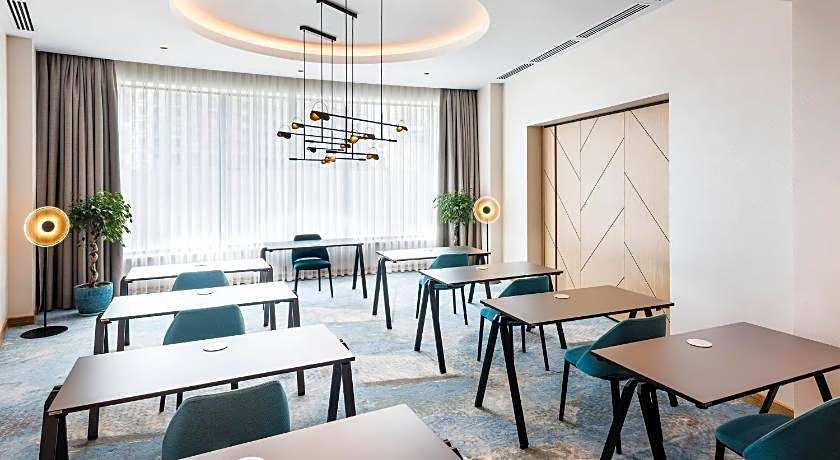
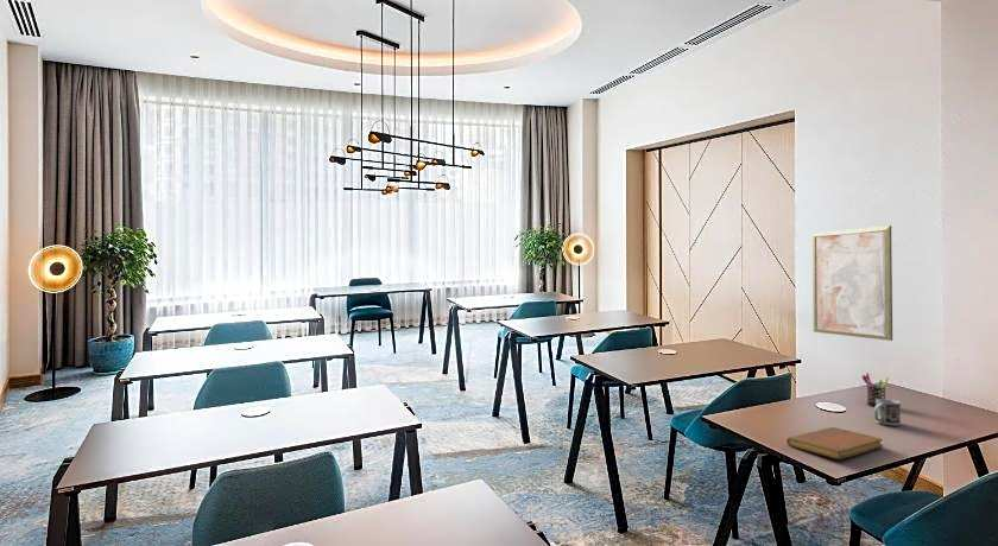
+ wall art (848, 282)
+ notebook (834, 442)
+ pen holder (876, 389)
+ cup (885, 412)
